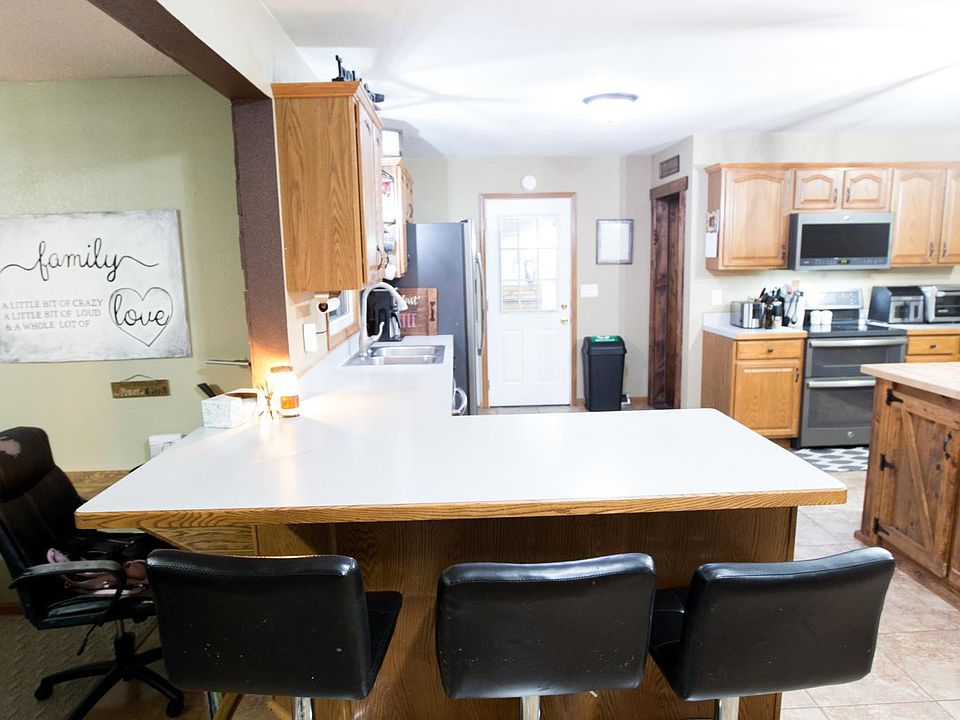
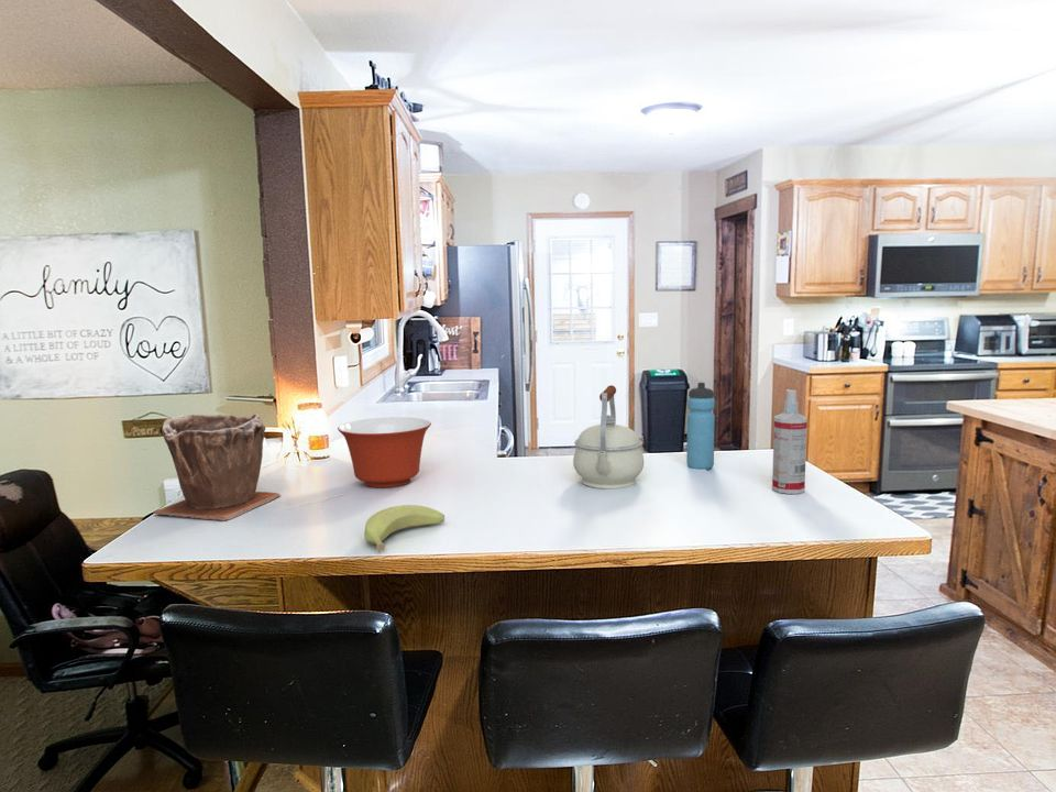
+ spray bottle (790, 440)
+ mixing bowl (386, 453)
+ water bottle (701, 425)
+ kettle (607, 437)
+ plant pot (216, 461)
+ banana (400, 524)
